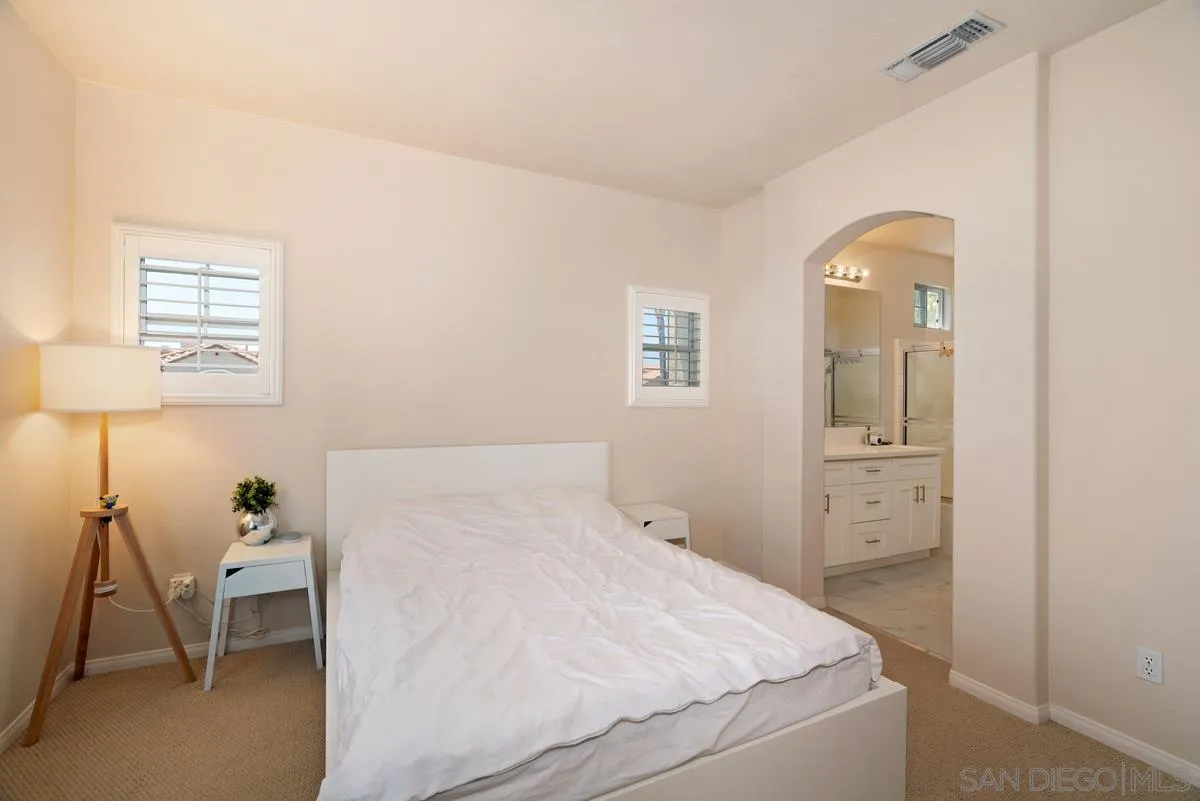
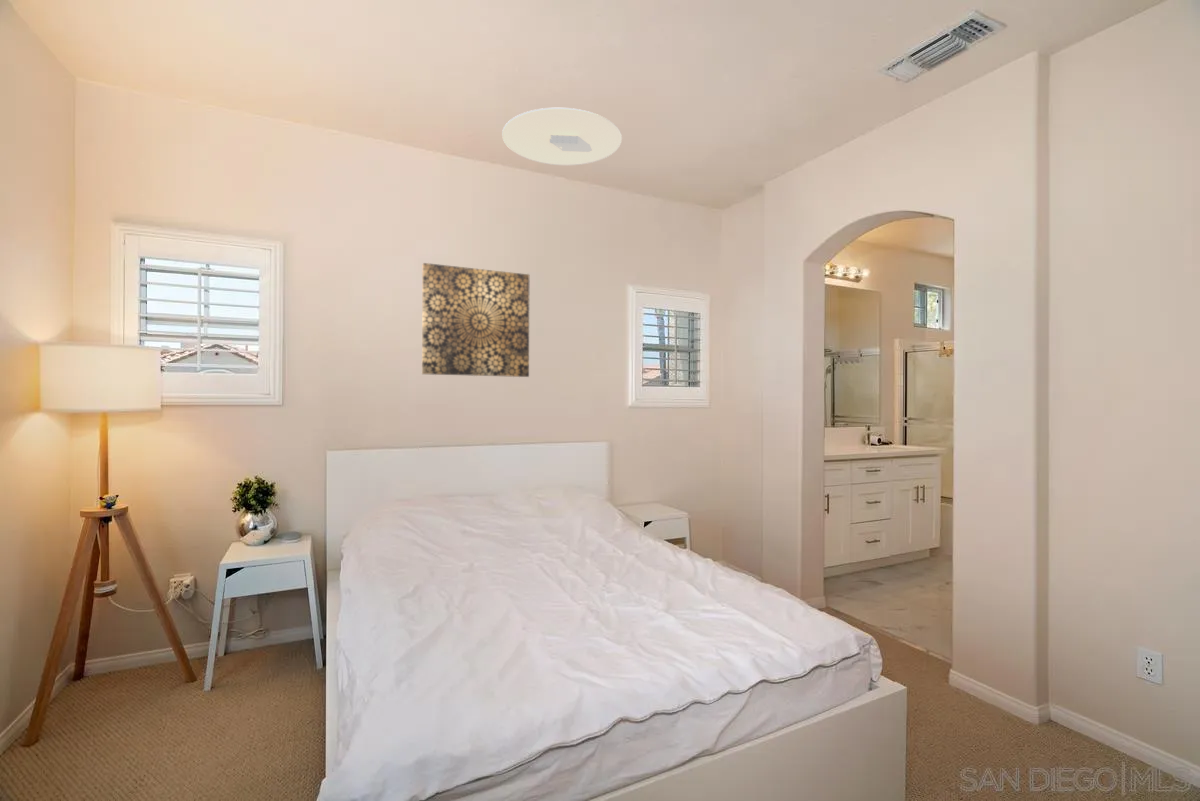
+ wall art (477, 322)
+ ceiling light (562, 134)
